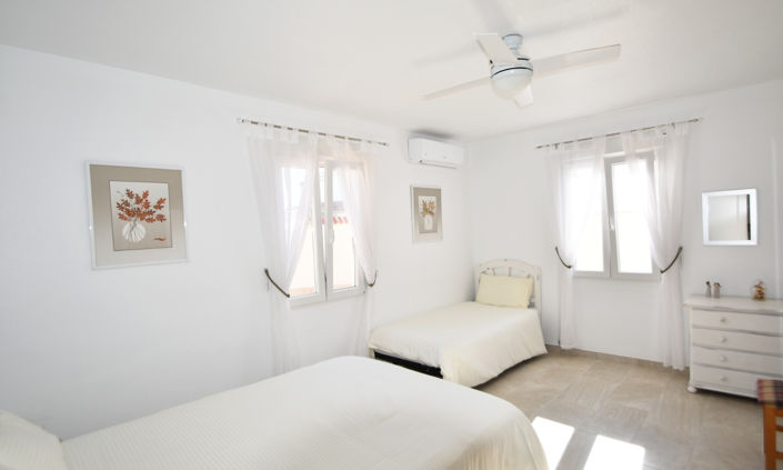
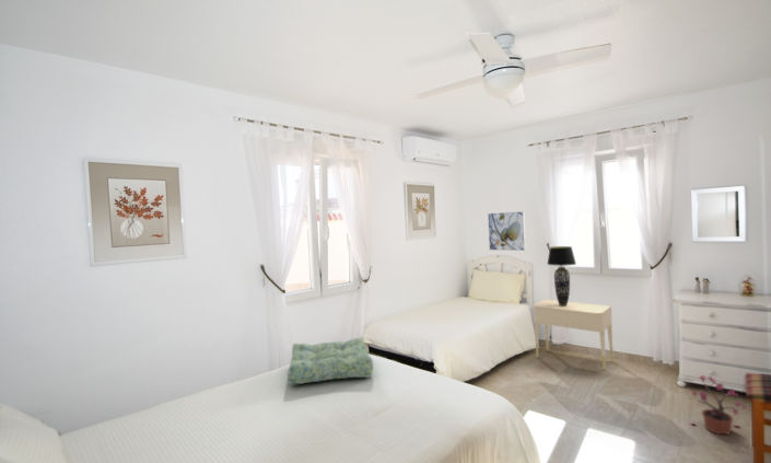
+ table lamp (561, 276)
+ seat cushion (330, 359)
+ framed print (506, 231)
+ nightstand (571, 327)
+ potted plant (717, 402)
